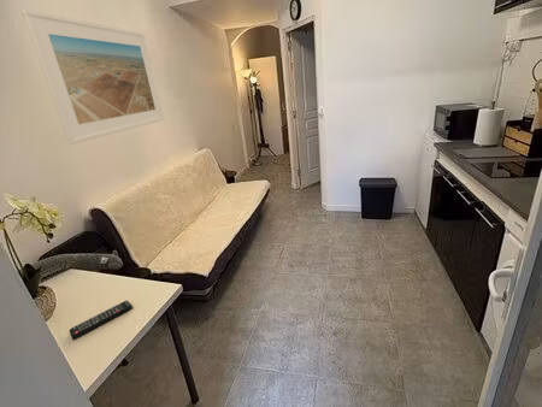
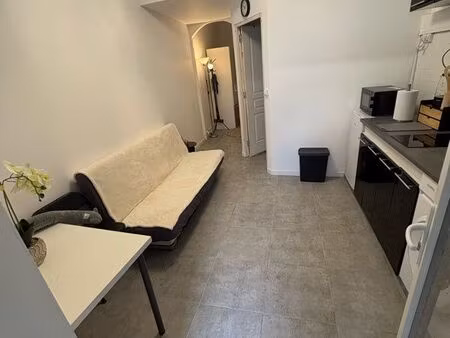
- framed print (112, 79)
- remote control (101, 318)
